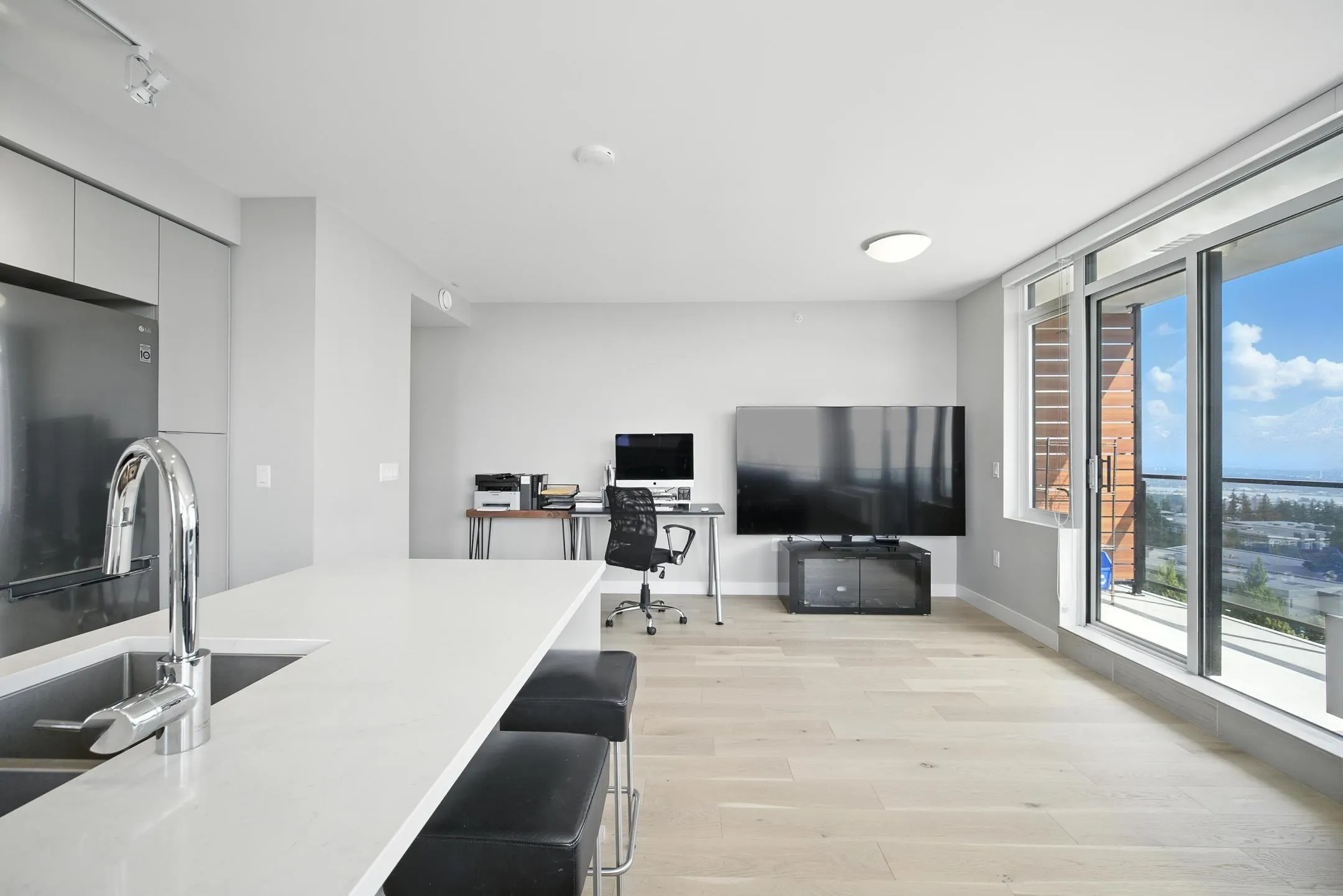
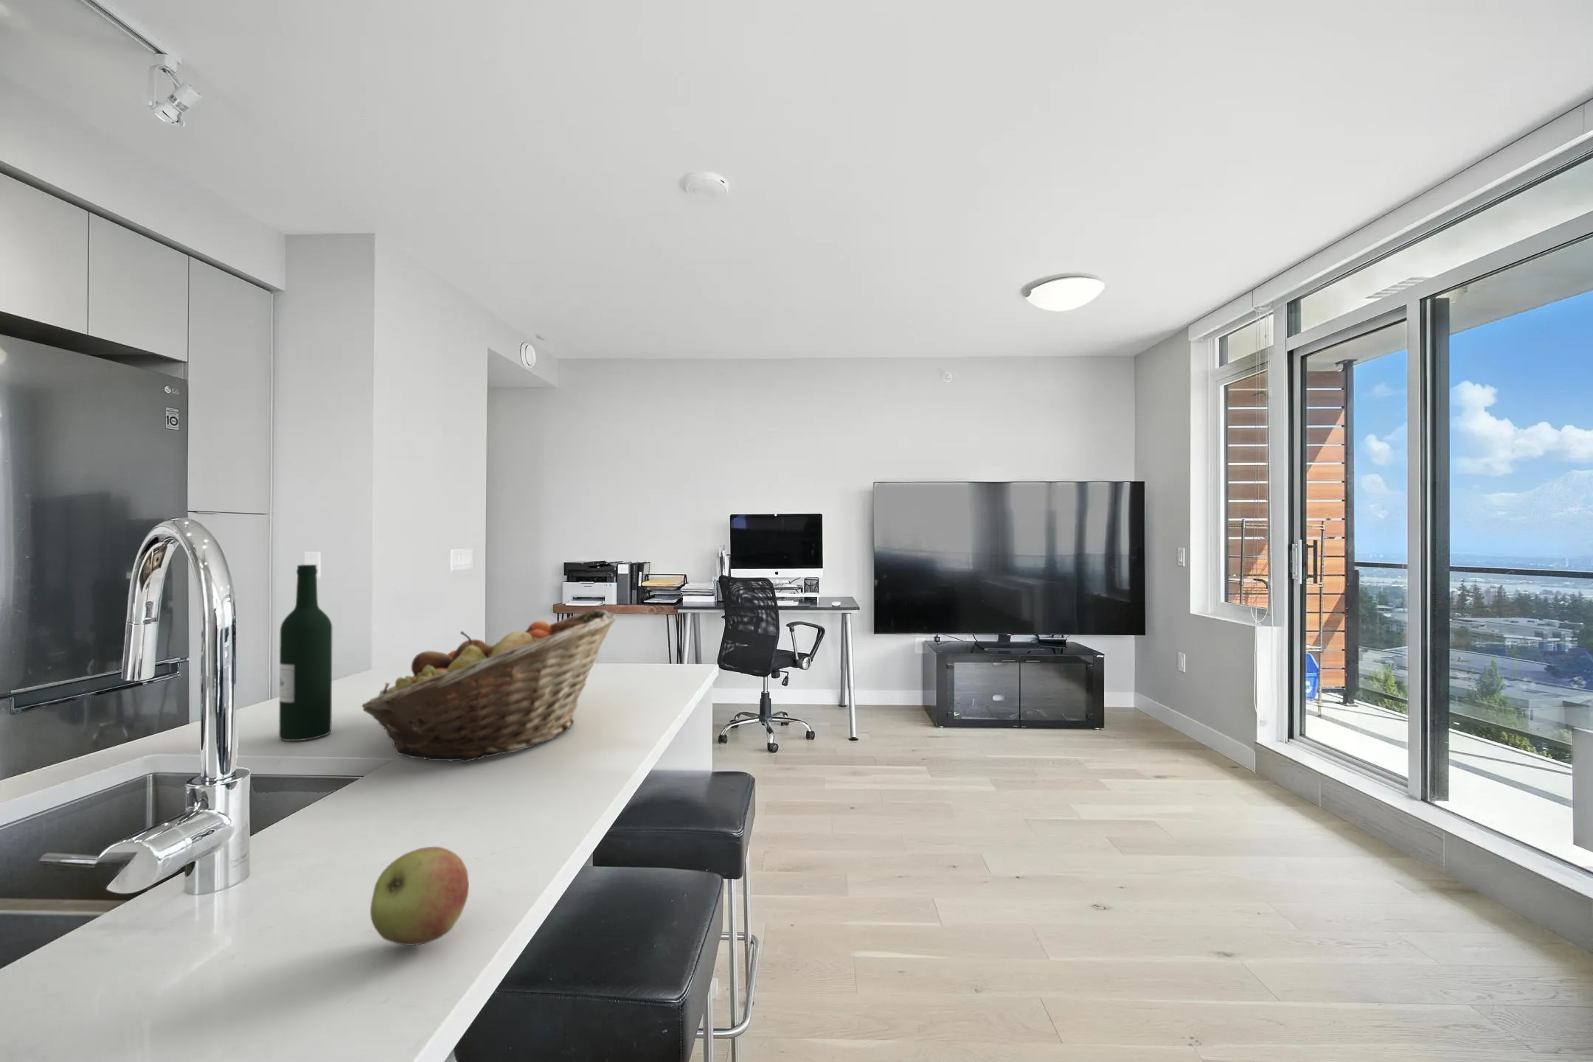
+ wine bottle (306, 650)
+ fruit basket (502, 673)
+ apple (419, 896)
